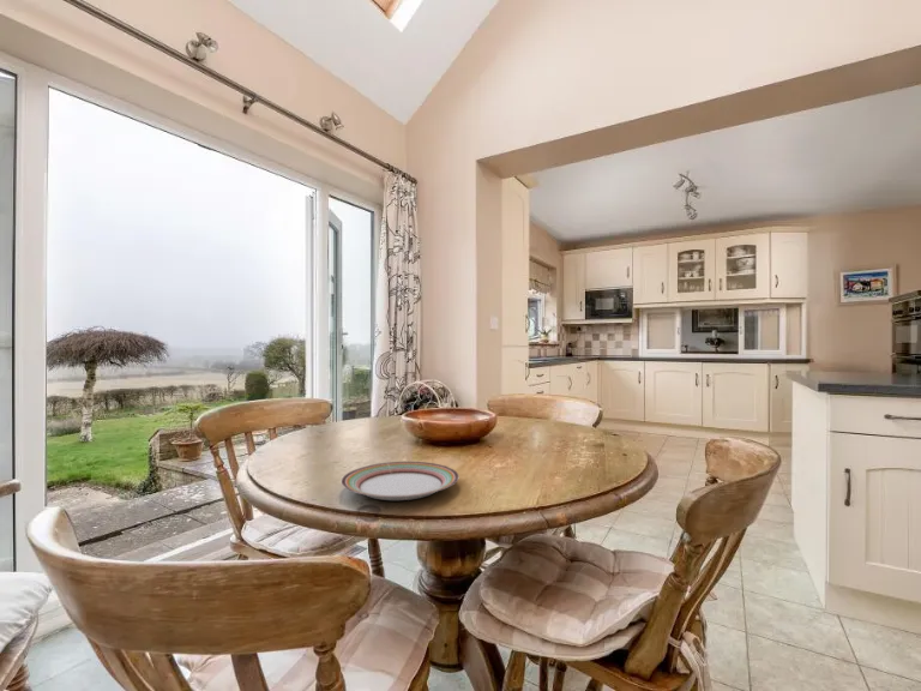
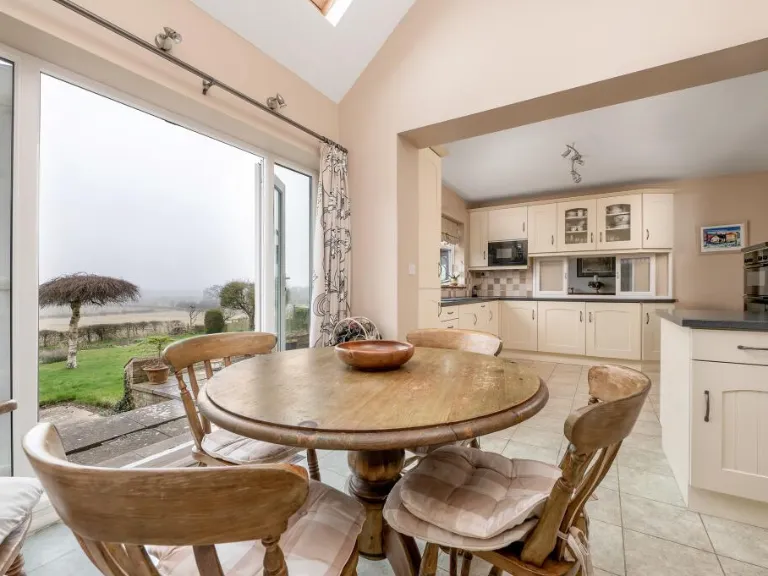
- plate (401, 481)
